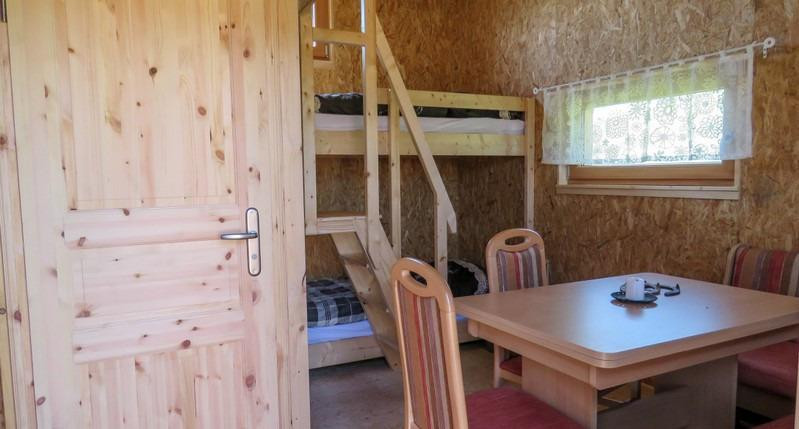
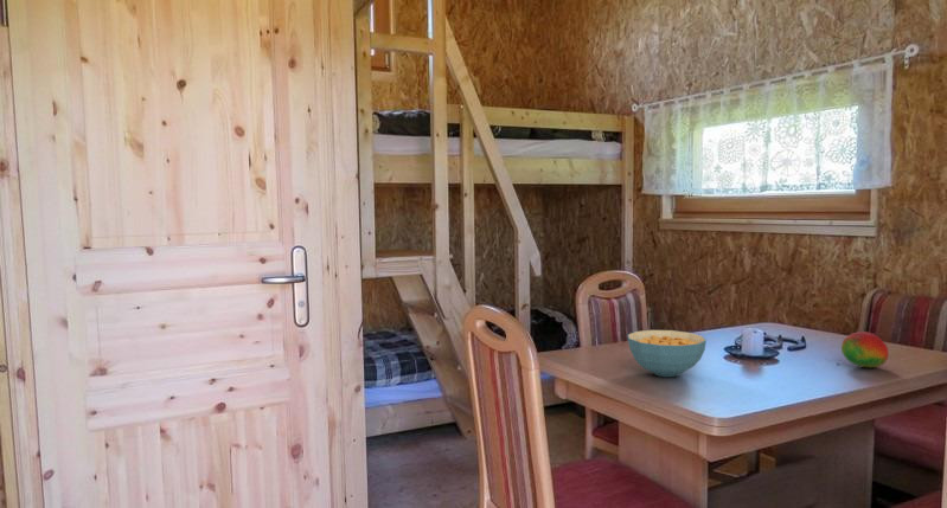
+ fruit (864, 349)
+ cereal bowl (665, 355)
